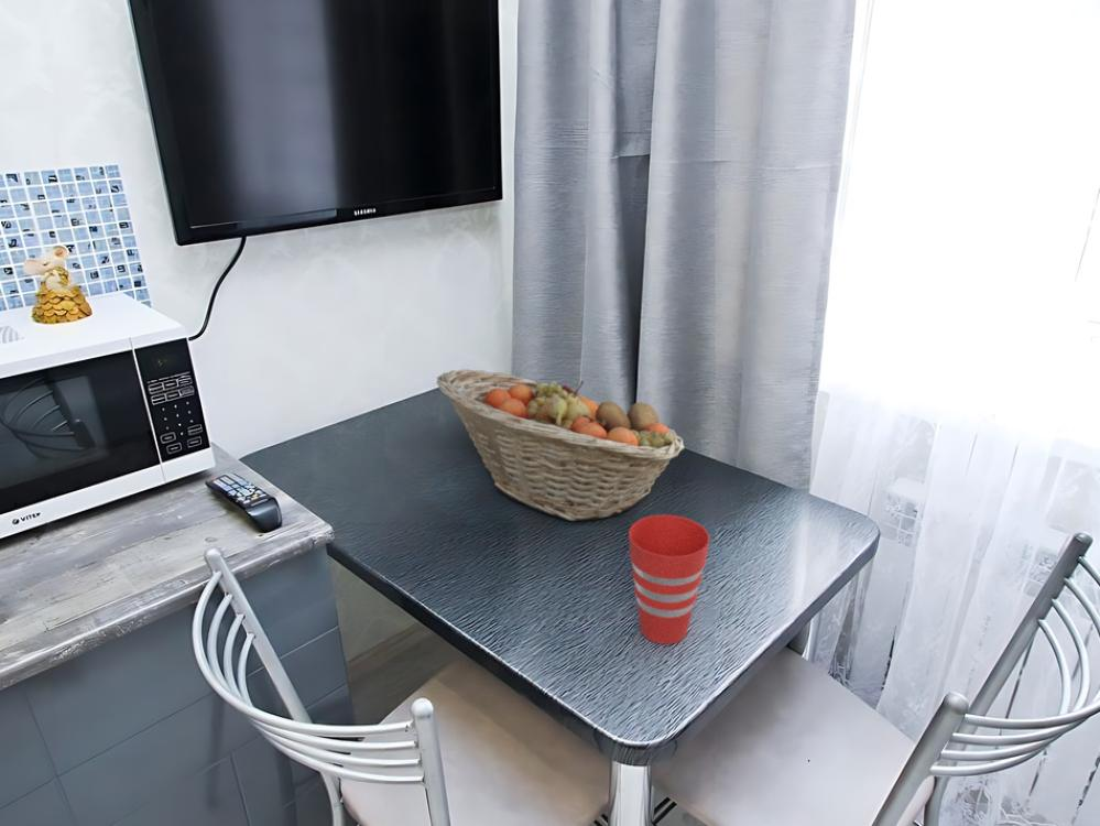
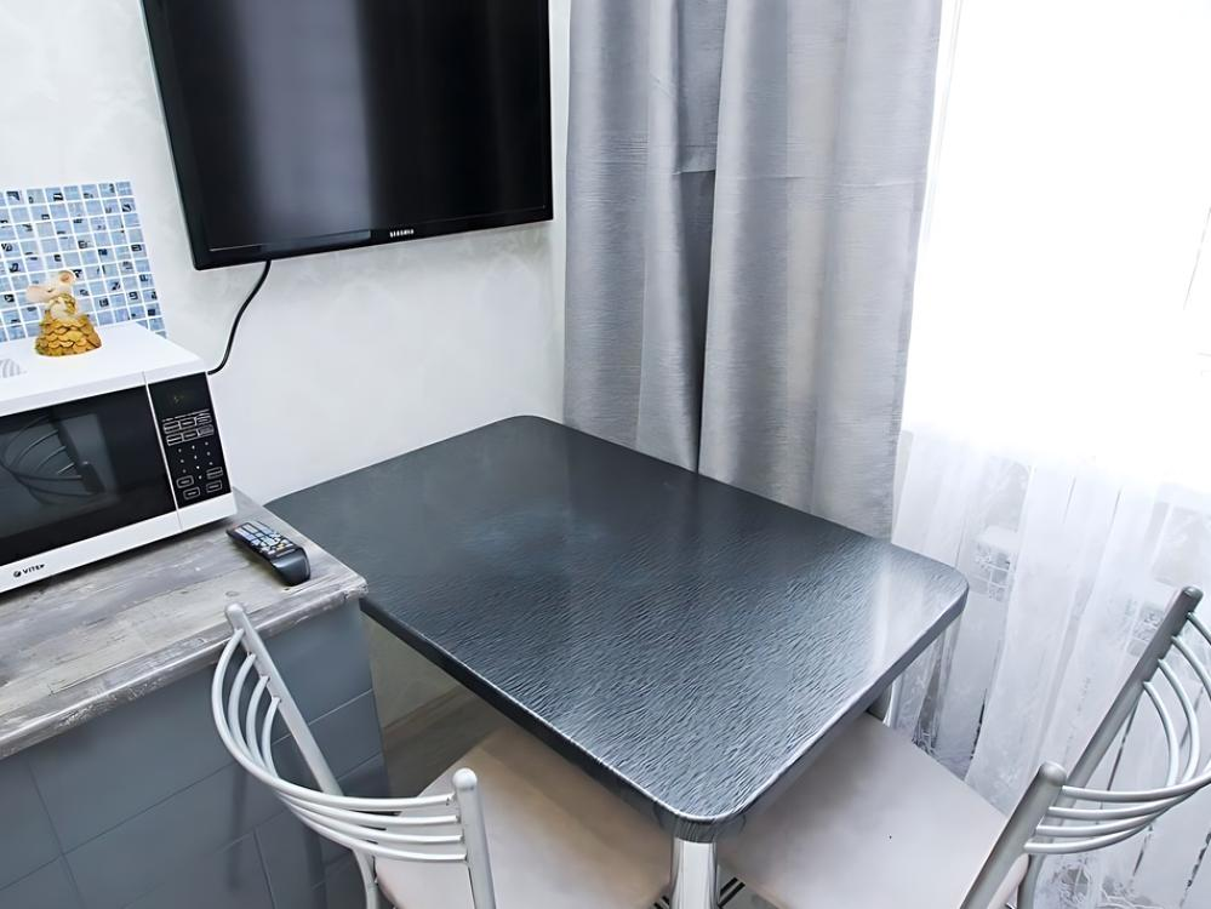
- fruit basket (557, 428)
- cup (666, 583)
